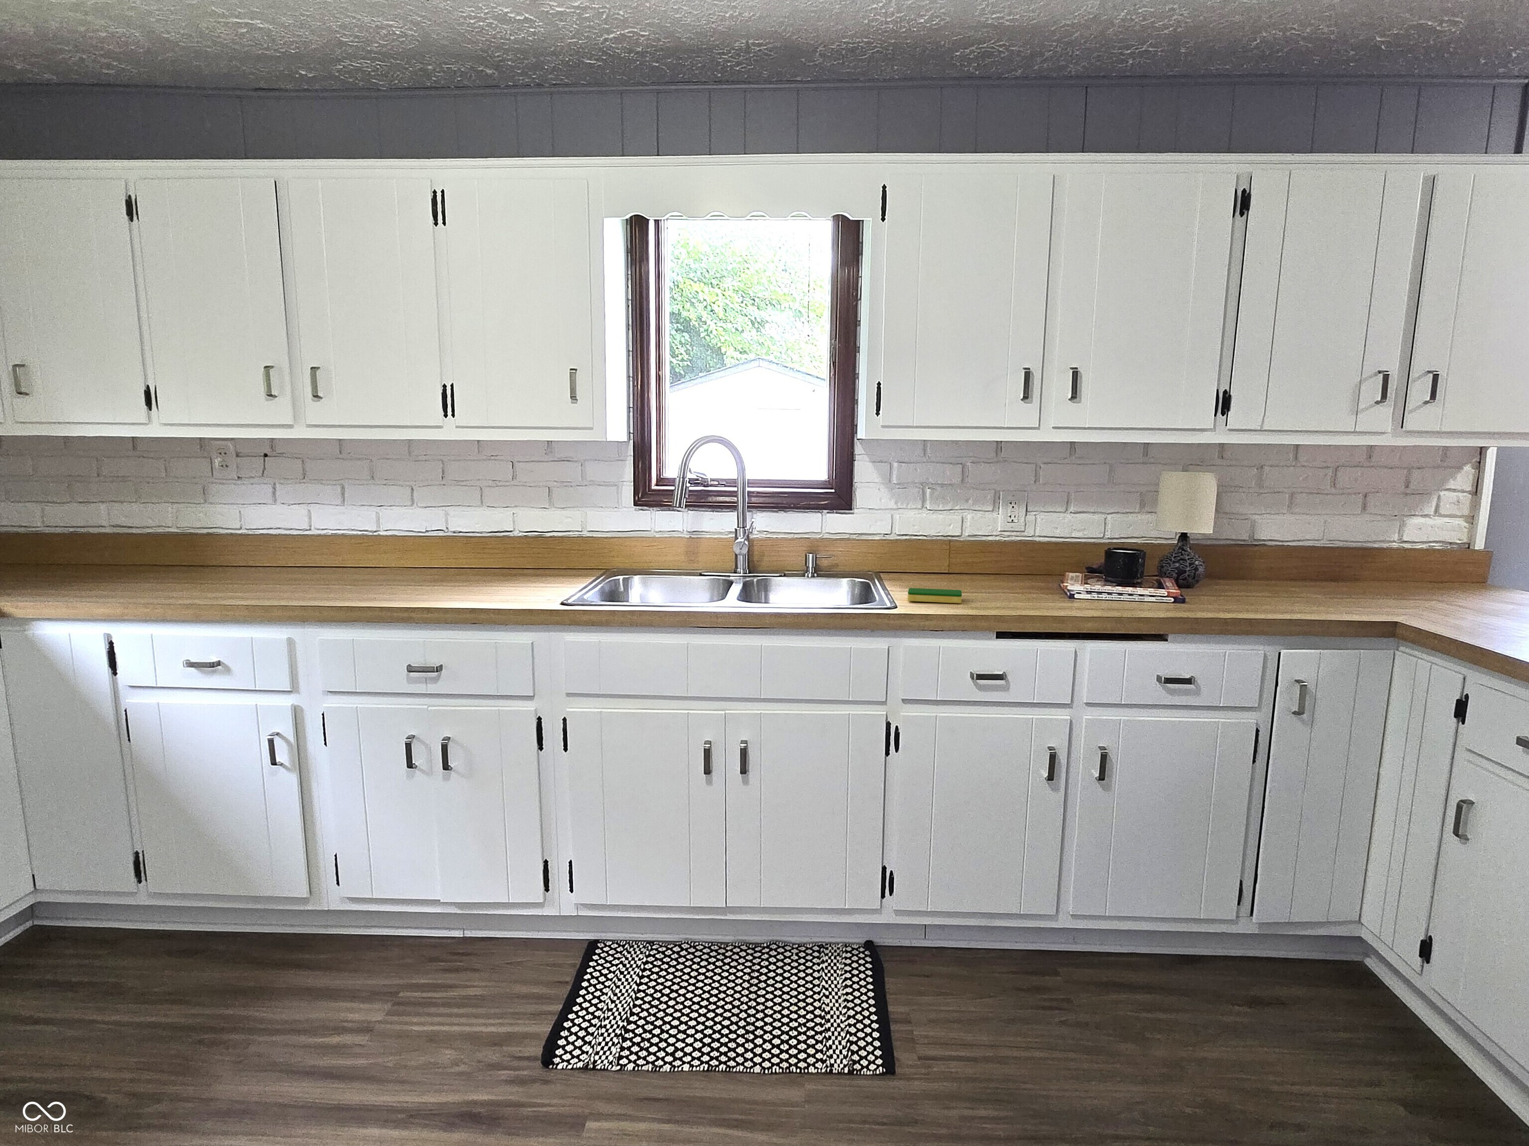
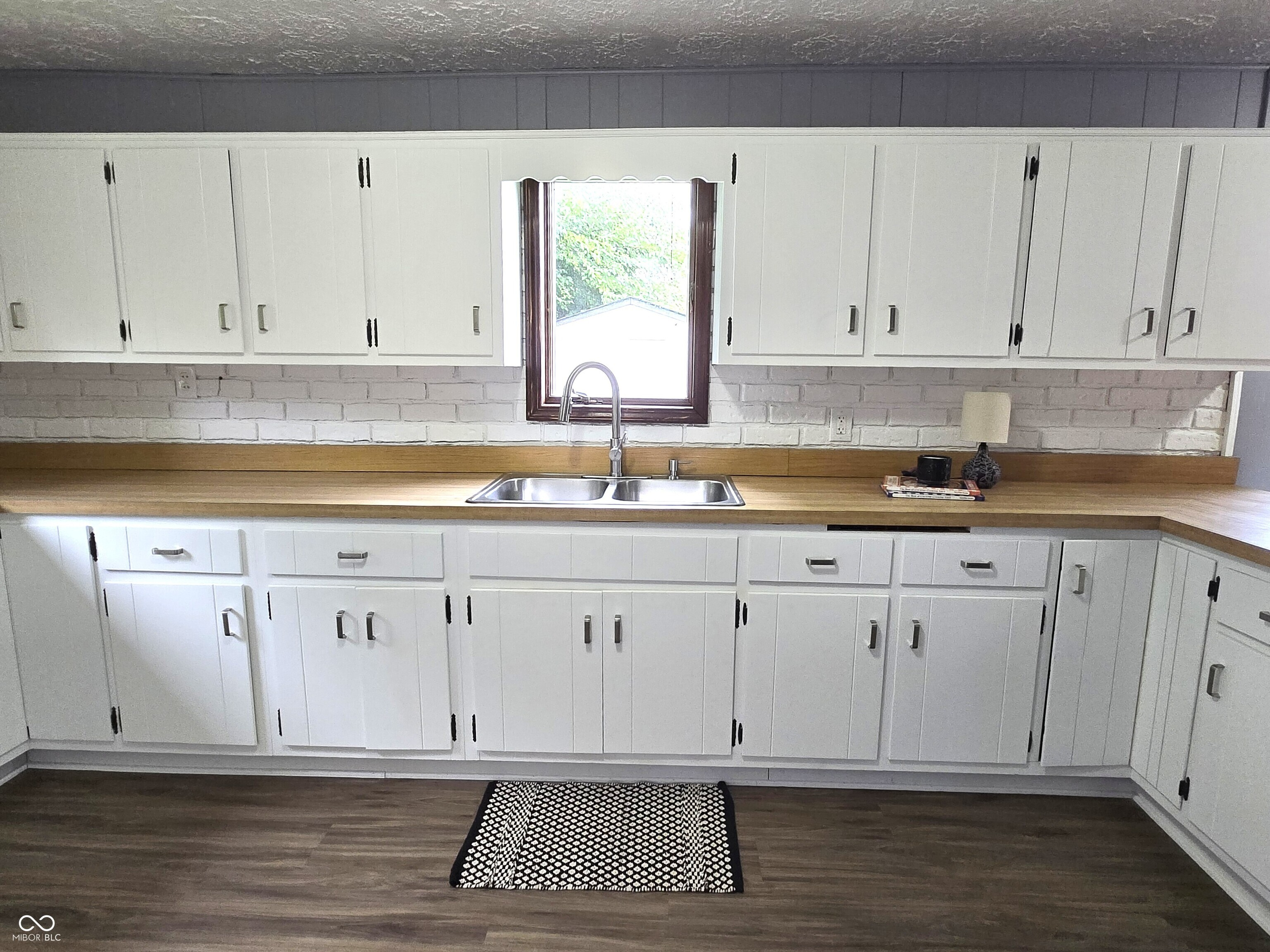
- dish sponge (934, 596)
